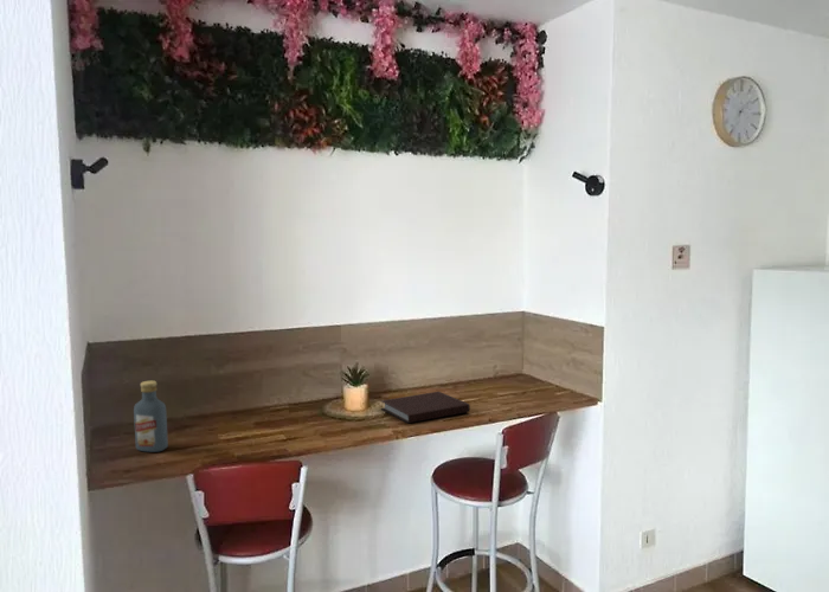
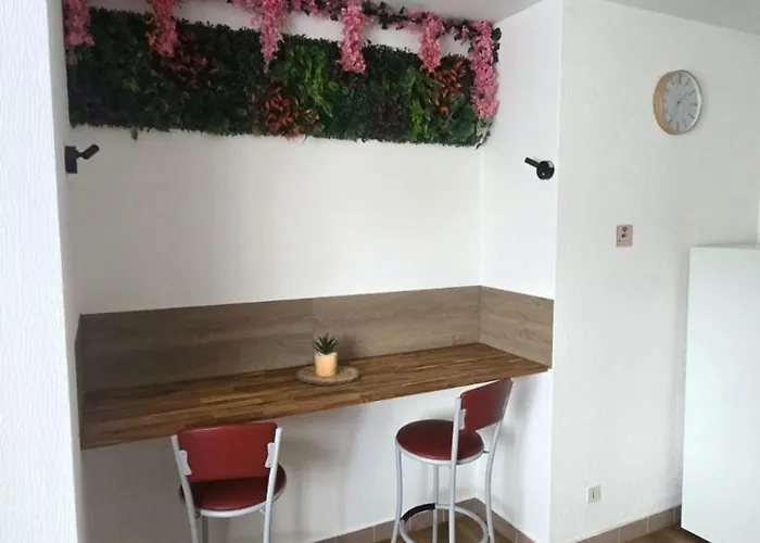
- notebook (424, 406)
- vodka (149, 416)
